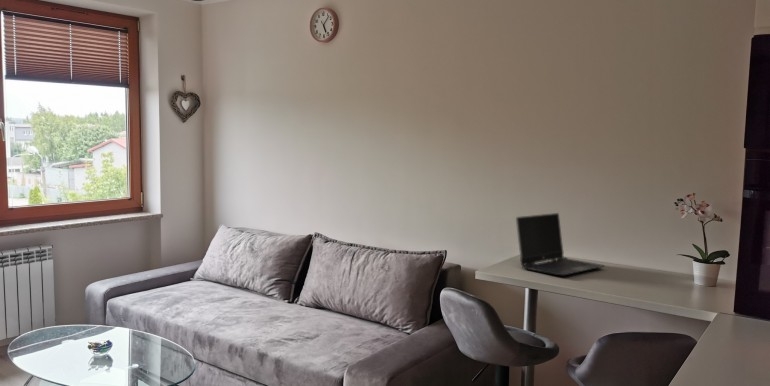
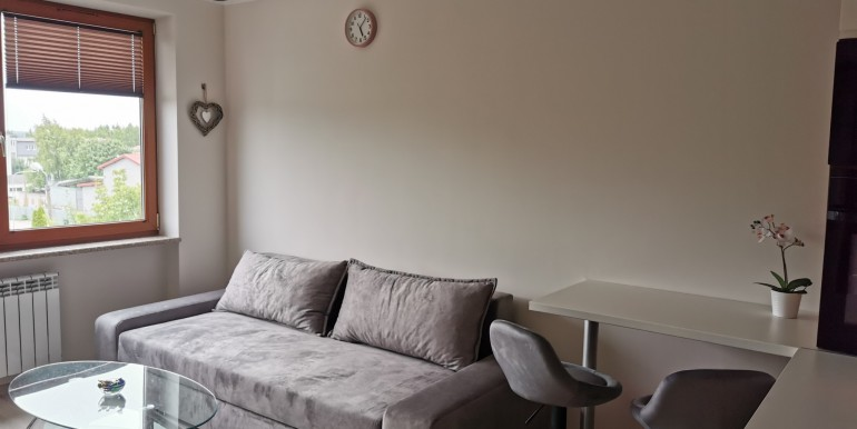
- laptop computer (560, 243)
